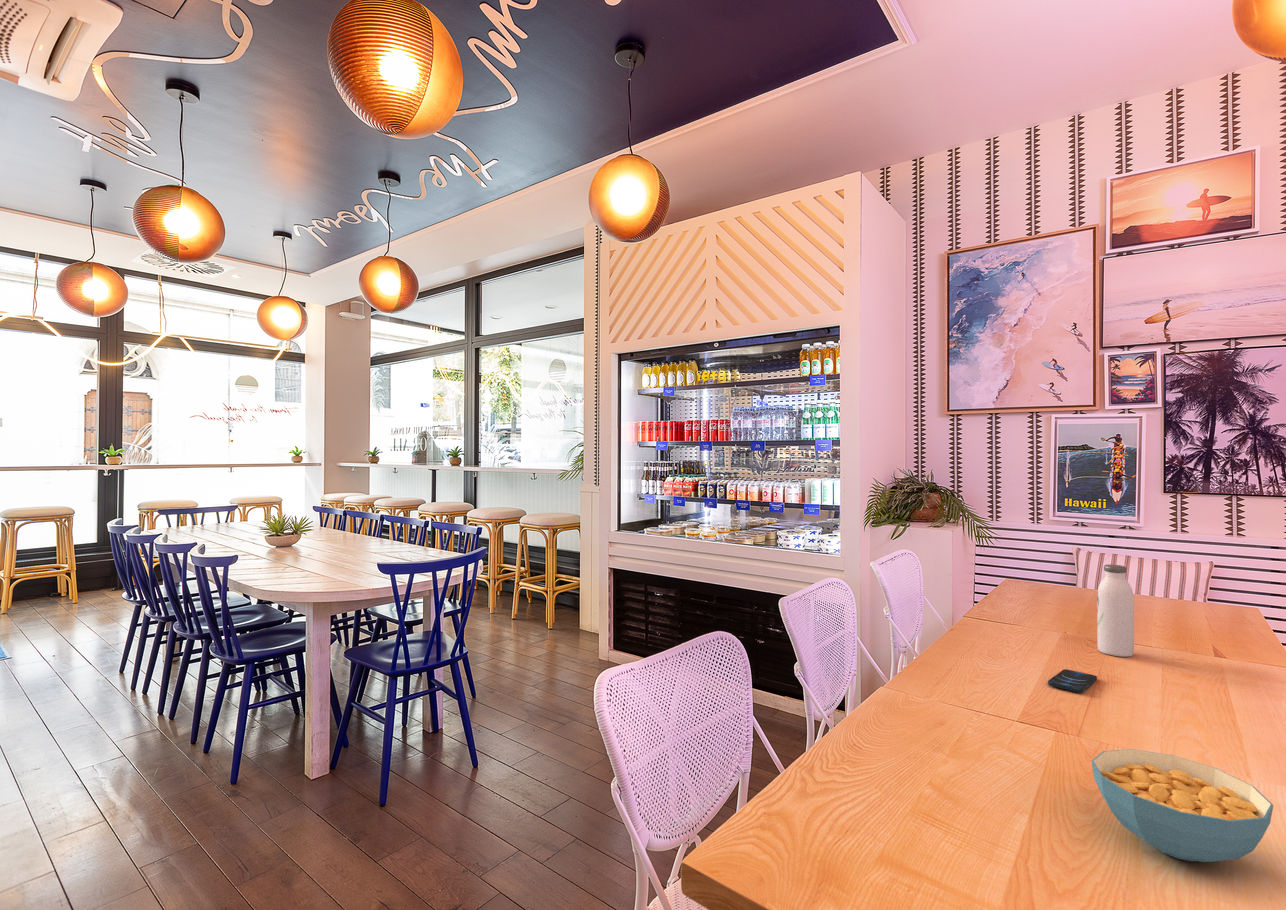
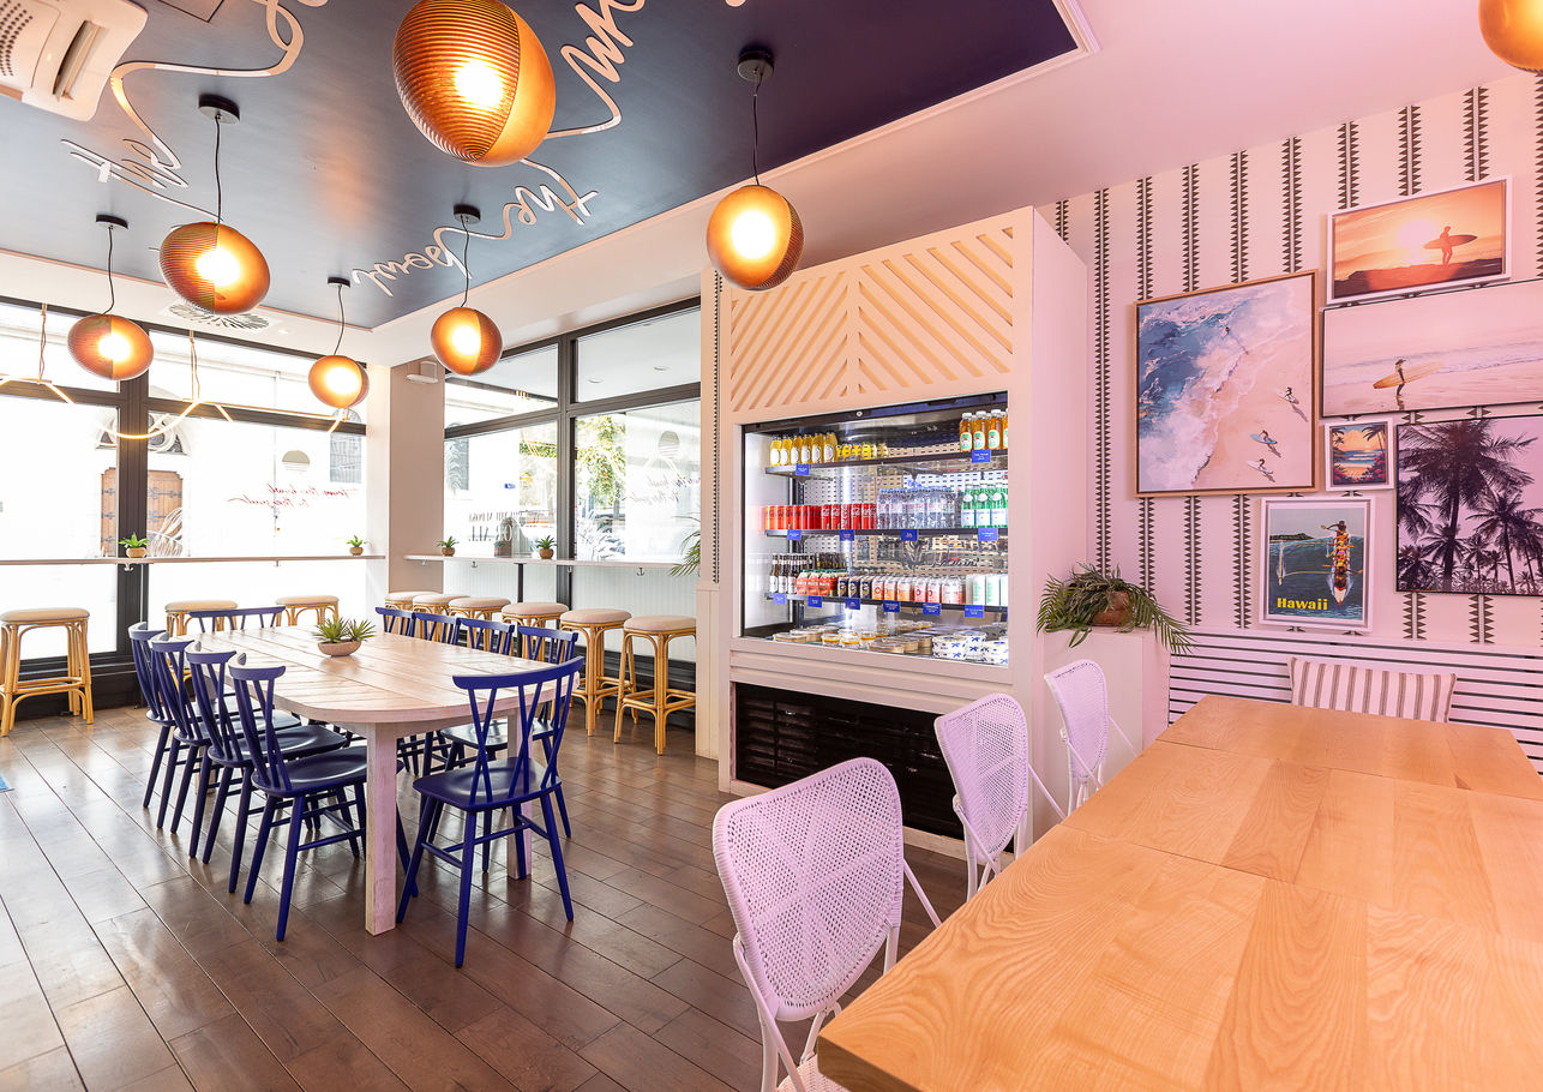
- cereal bowl (1176, 814)
- smartphone (1072, 680)
- water bottle (1115, 608)
